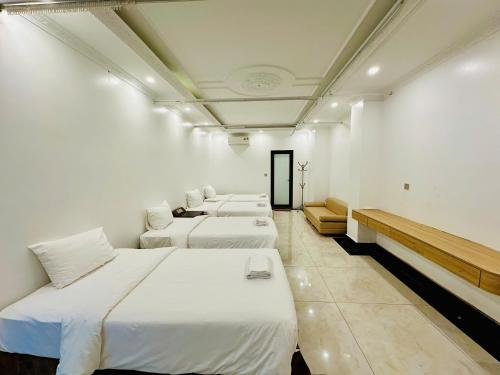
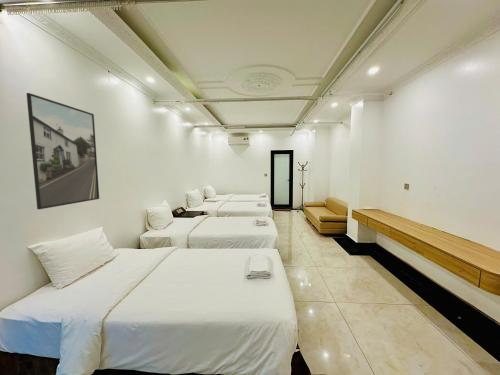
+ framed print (69, 155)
